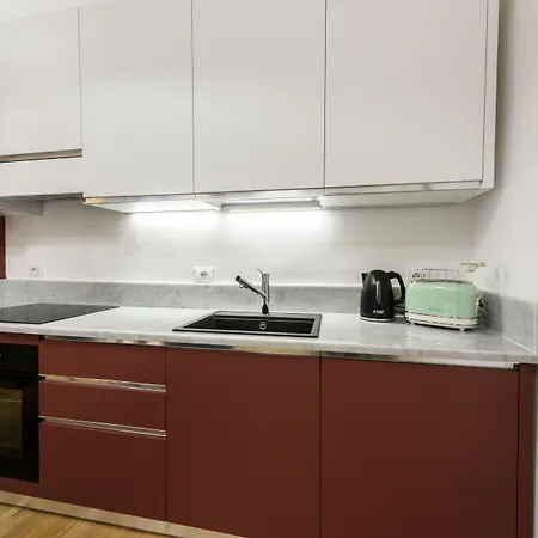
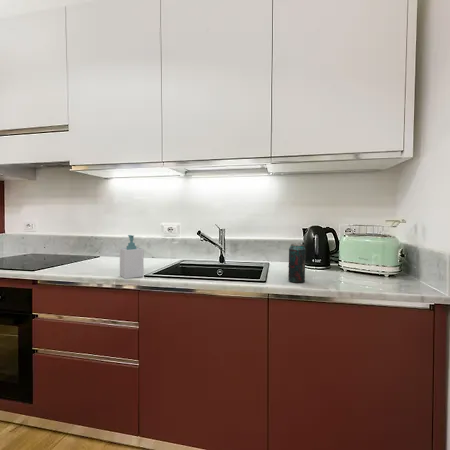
+ soap bottle (131, 255)
+ beverage can (296, 262)
